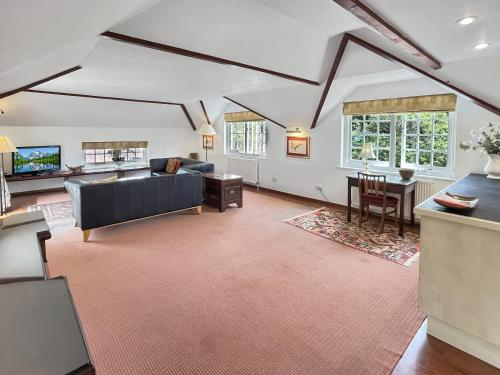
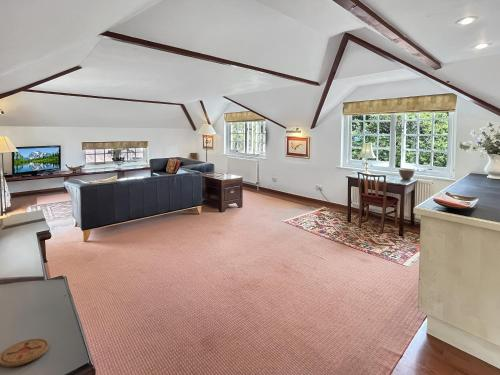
+ coaster (24, 351)
